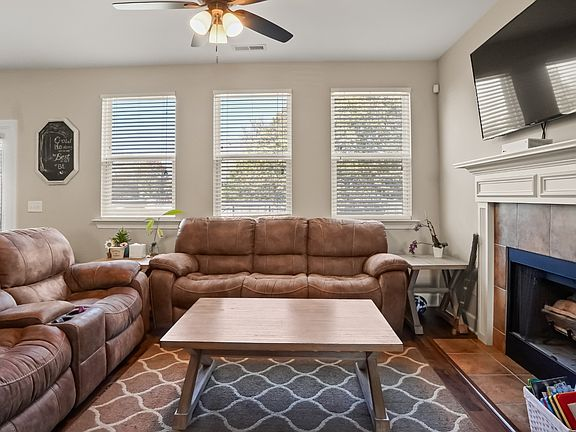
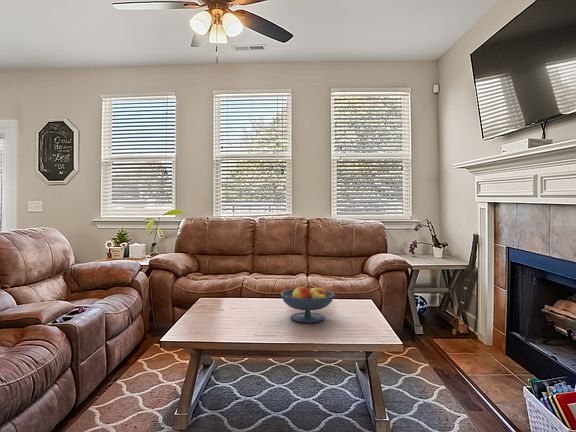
+ fruit bowl (307, 301)
